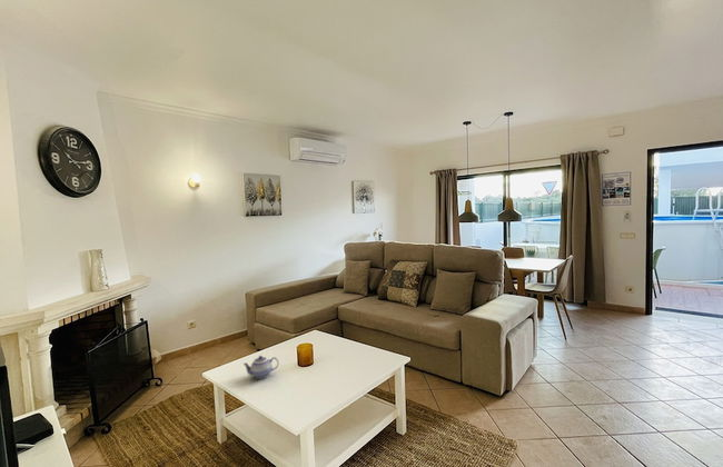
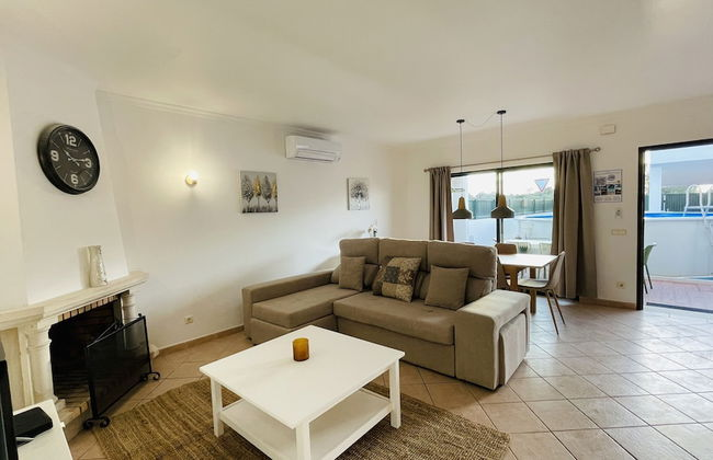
- teapot (261, 366)
